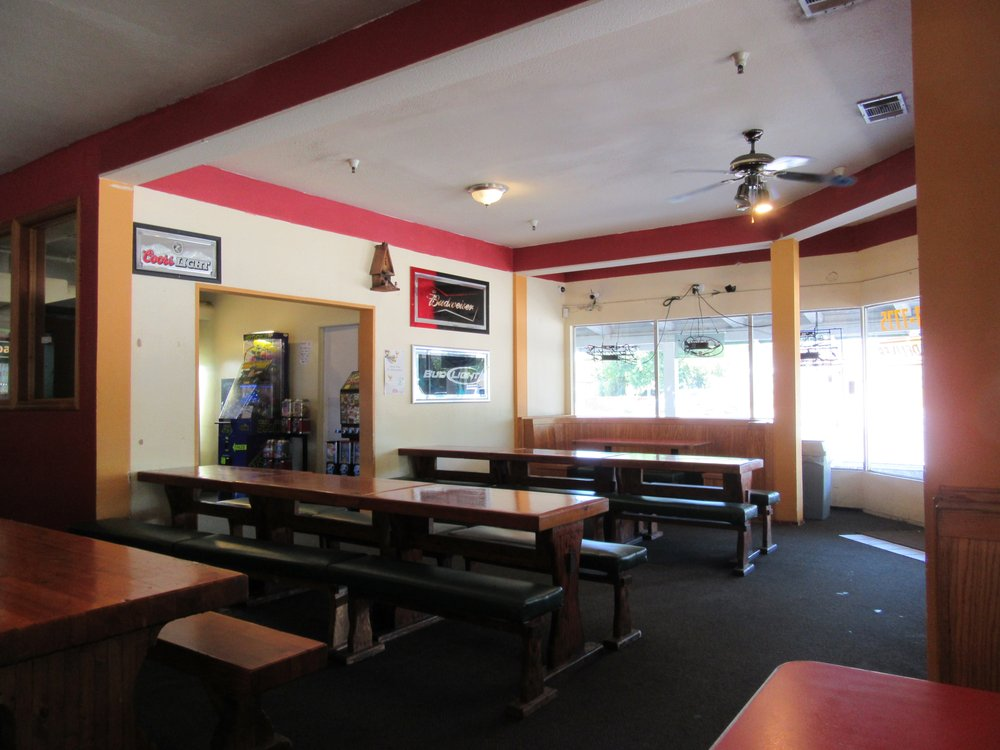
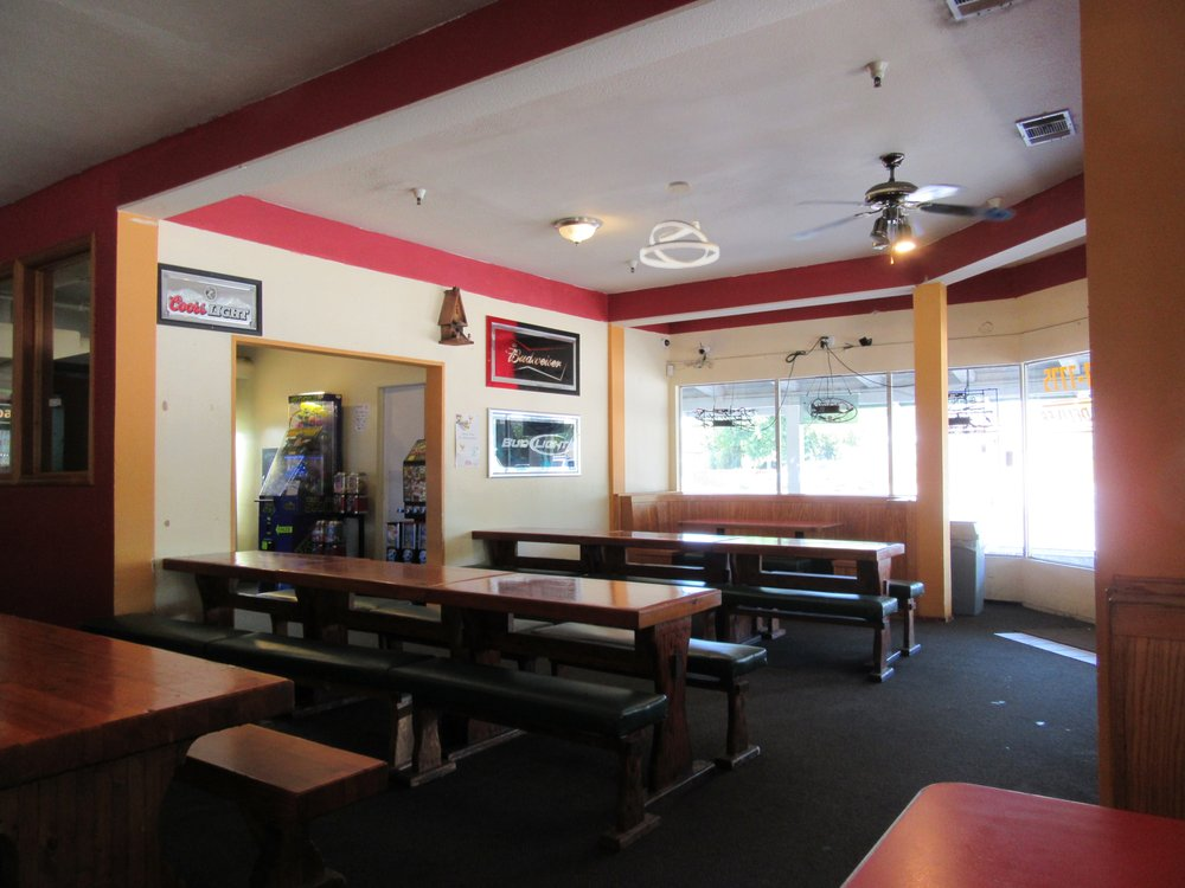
+ pendant light (679, 224)
